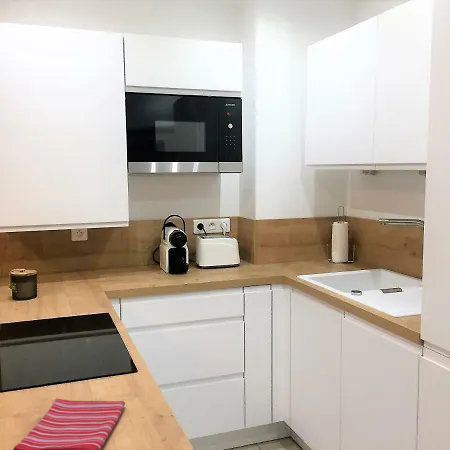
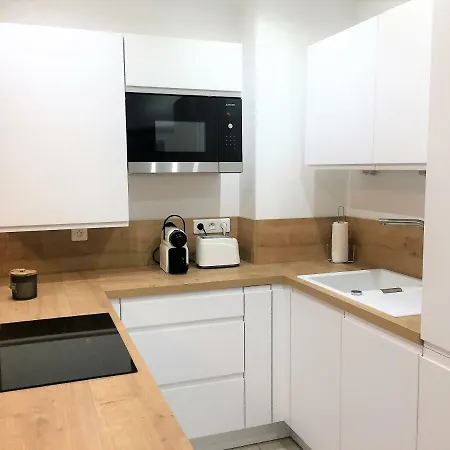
- dish towel (73, 425)
